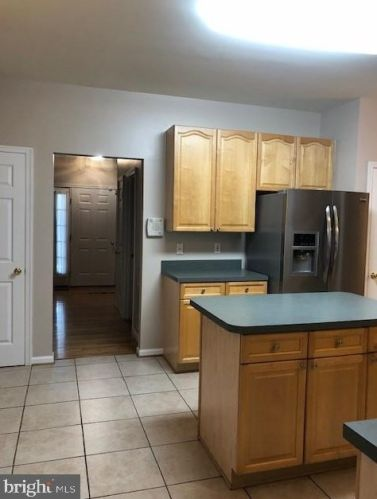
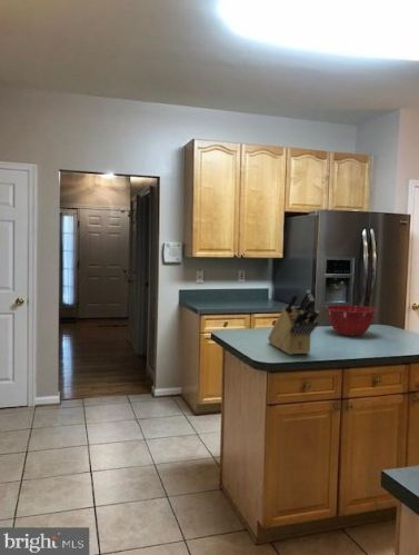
+ mixing bowl (350, 320)
+ knife block (292, 319)
